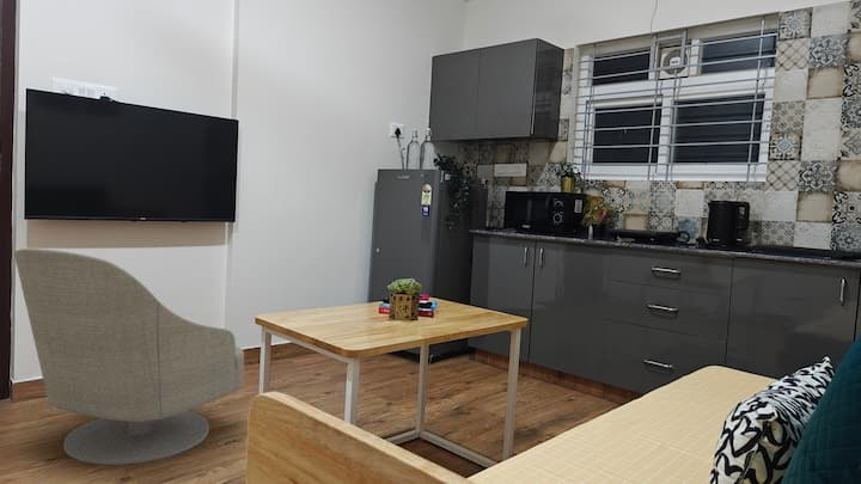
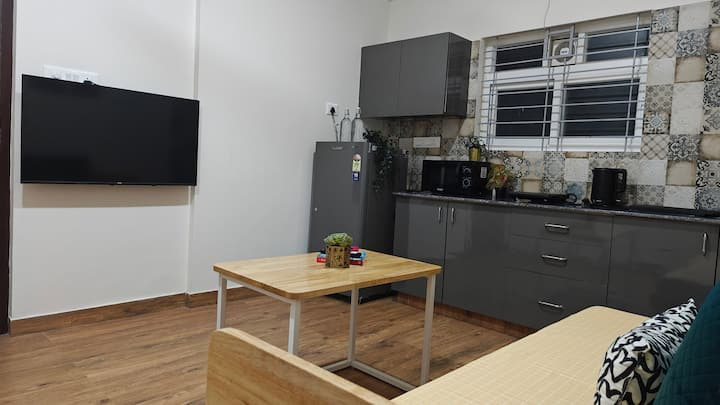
- armchair (132, 343)
